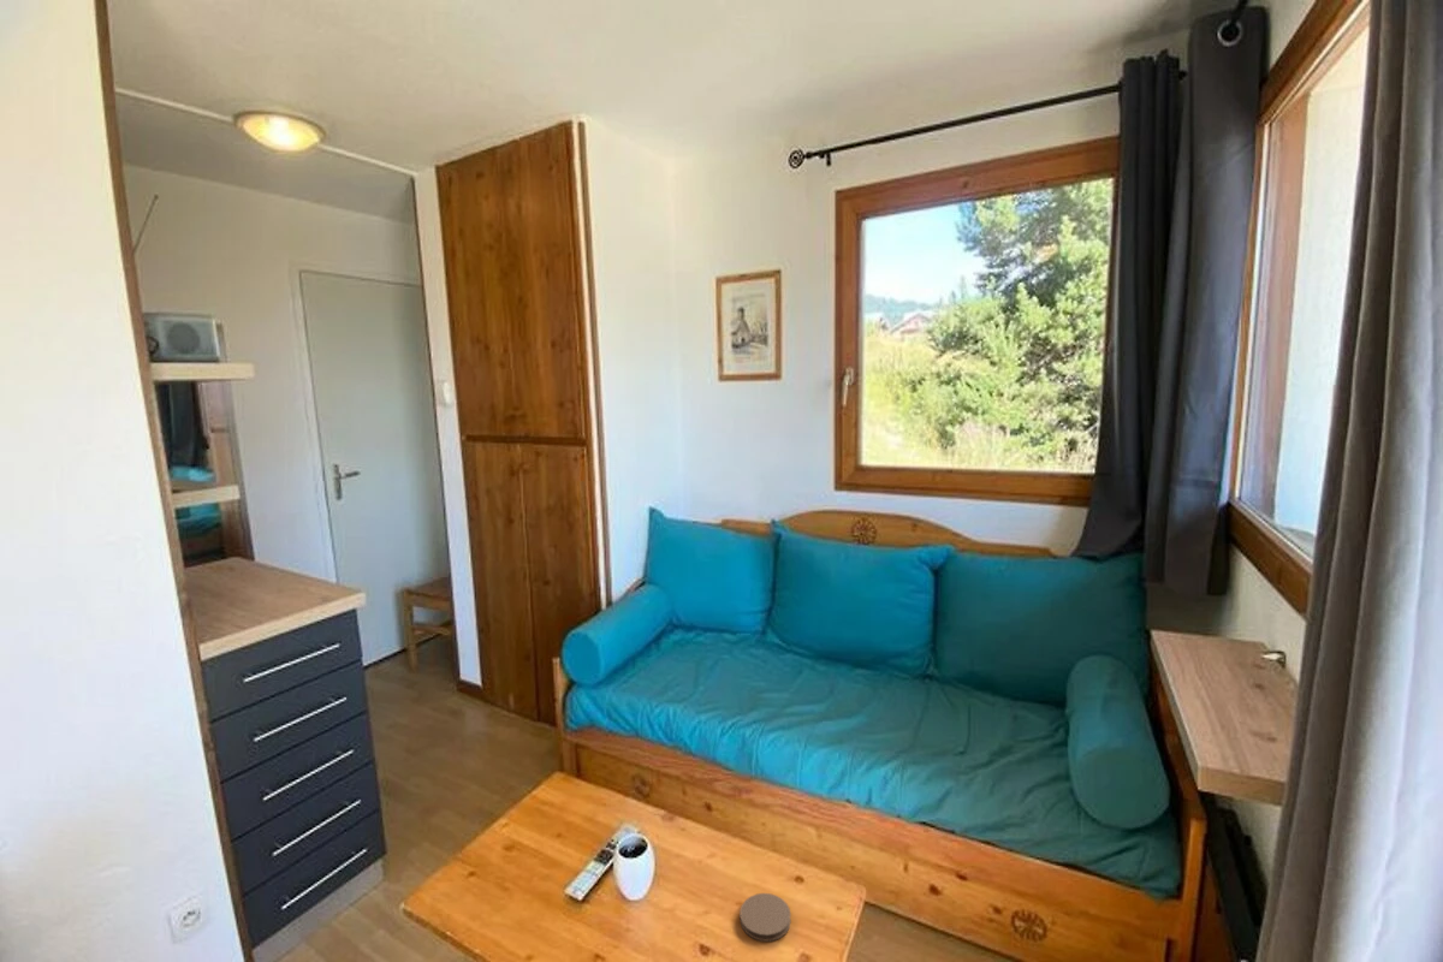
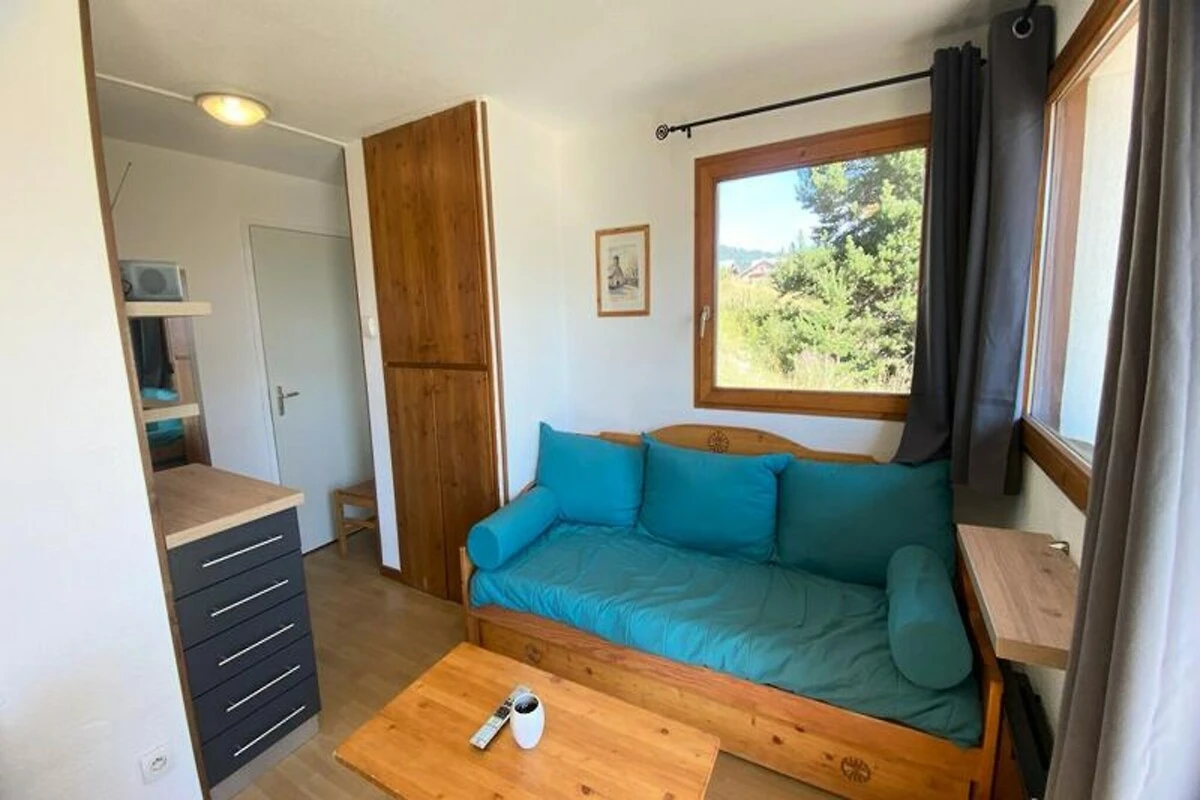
- coaster (765, 915)
